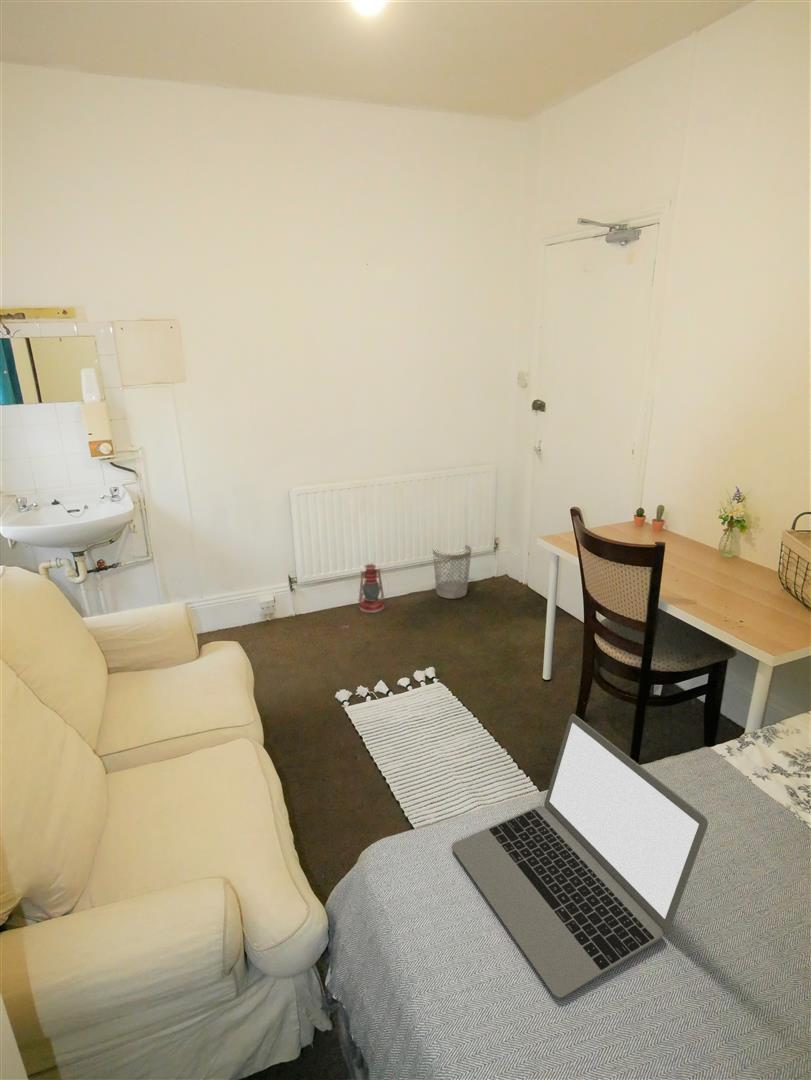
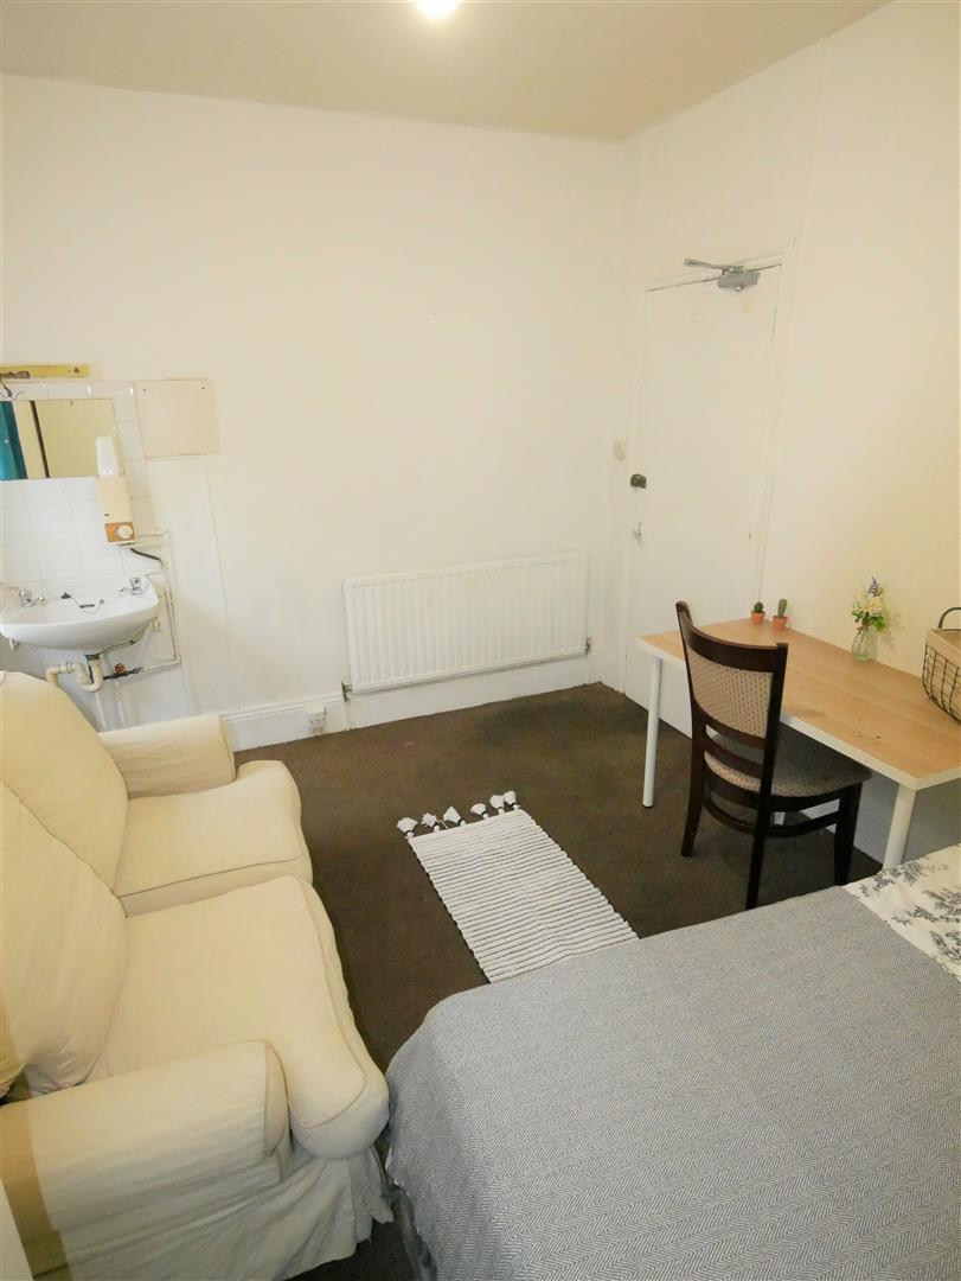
- laptop (565, 835)
- lantern (371, 586)
- wastebasket (451, 571)
